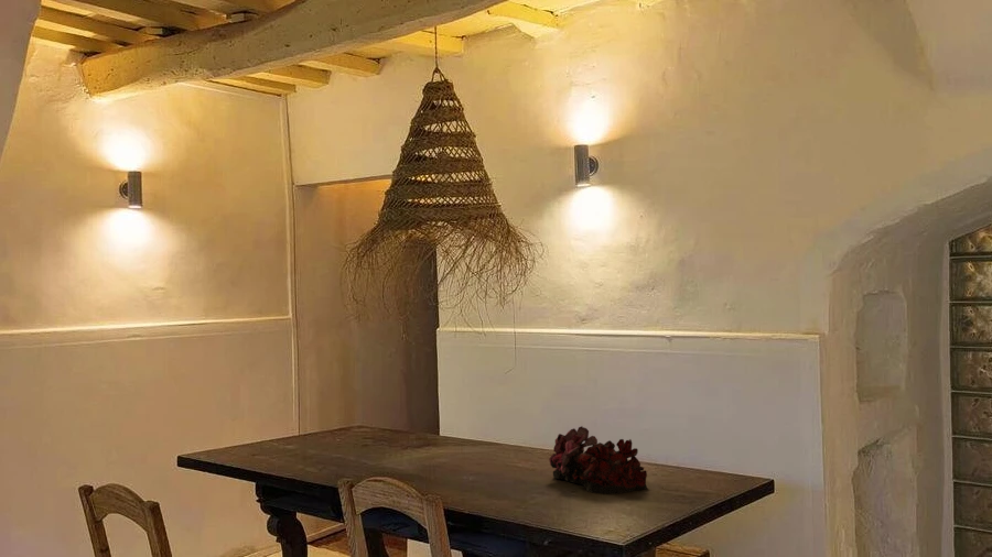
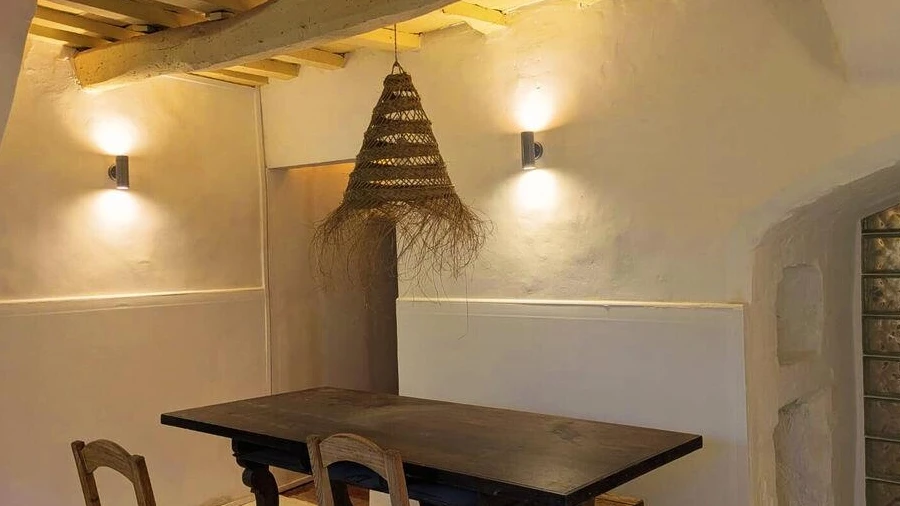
- flower arrangement (591, 456)
